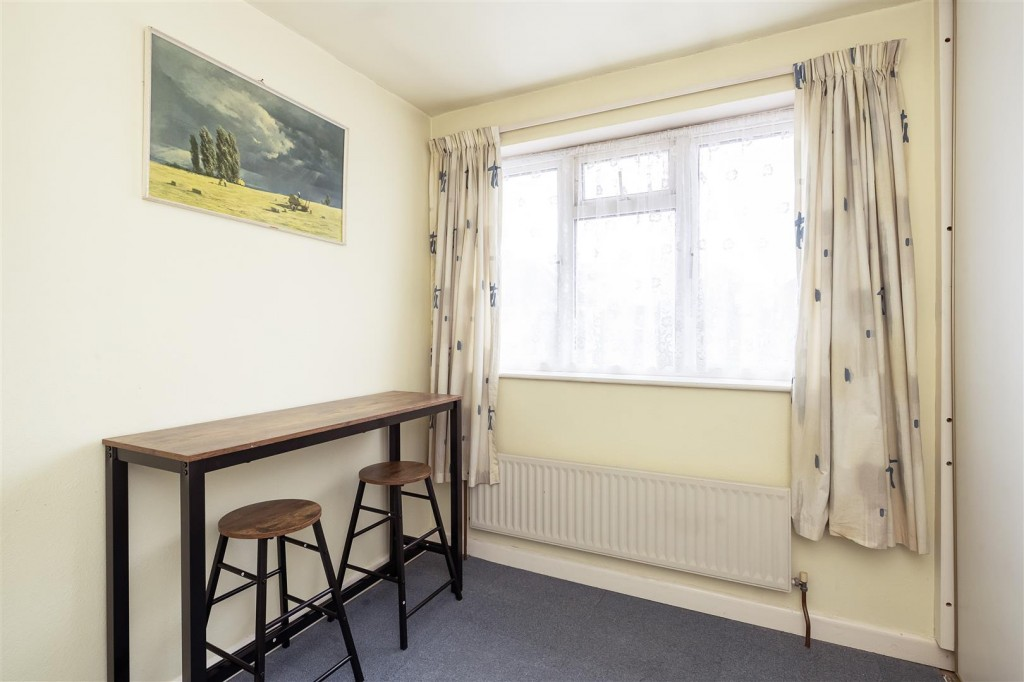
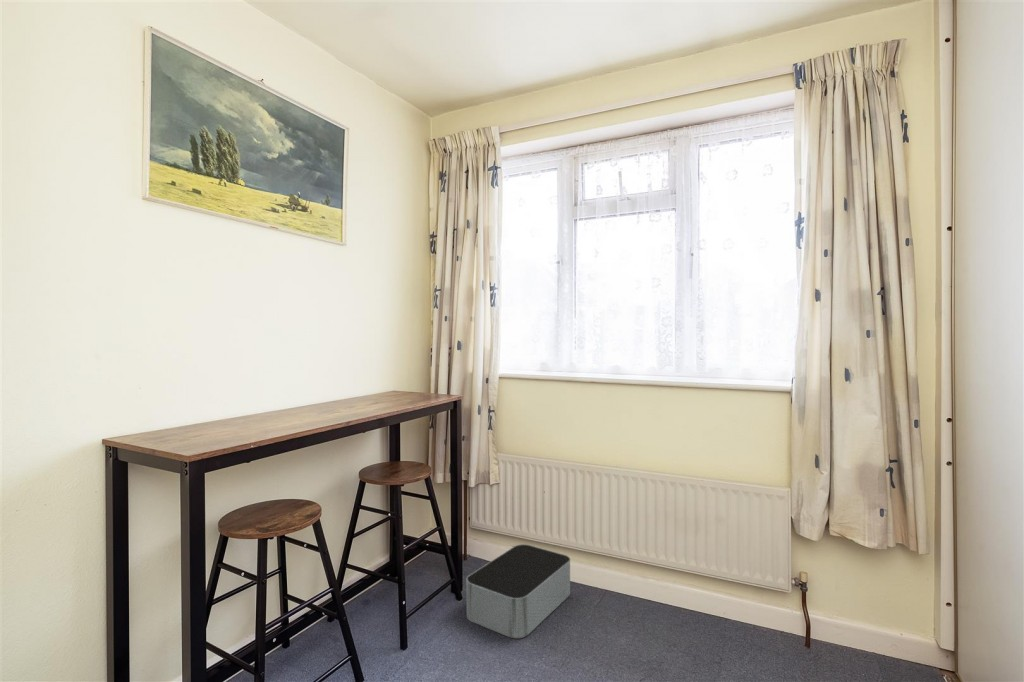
+ storage bin (520, 586)
